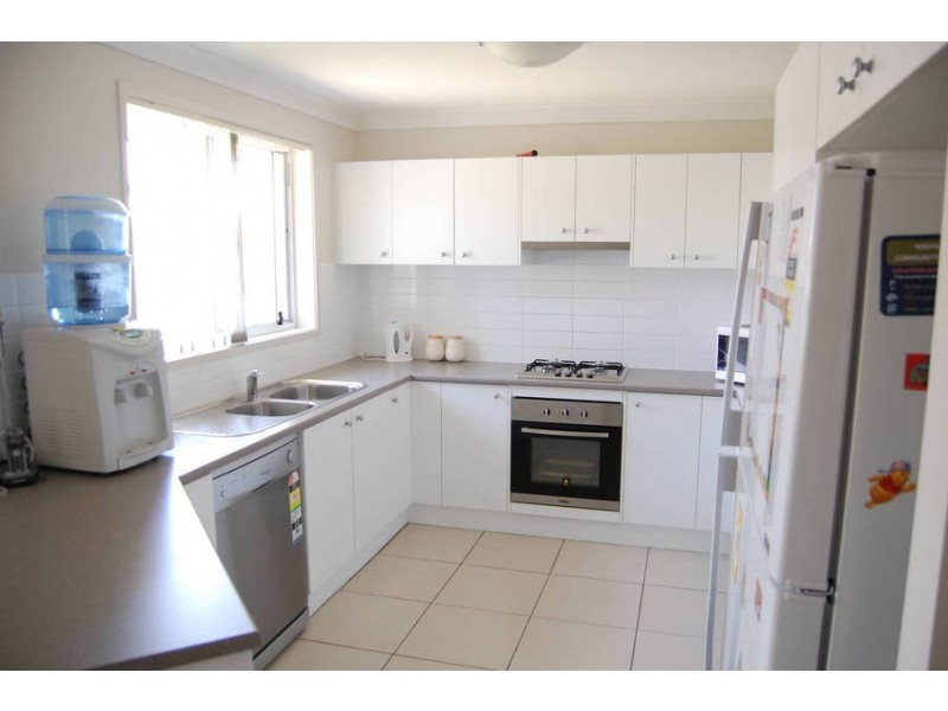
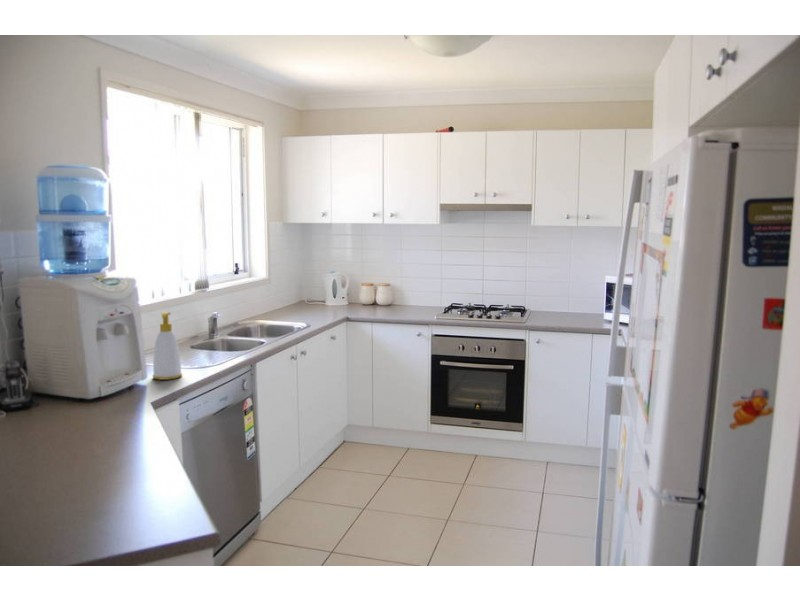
+ soap bottle (166, 344)
